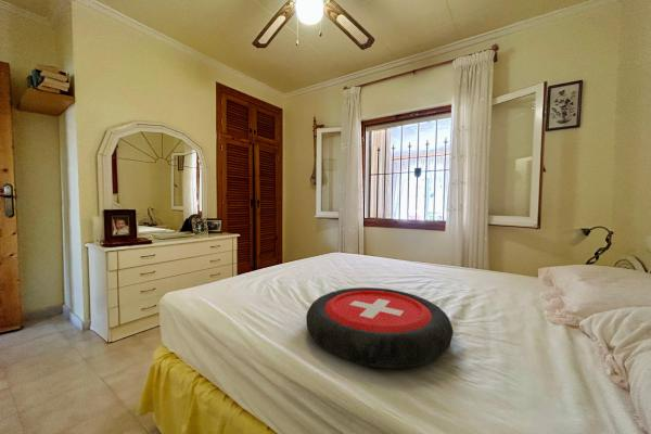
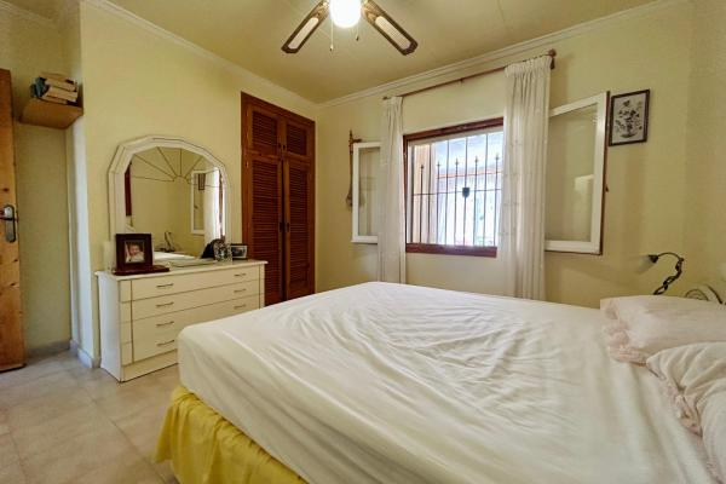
- cushion (375, 318)
